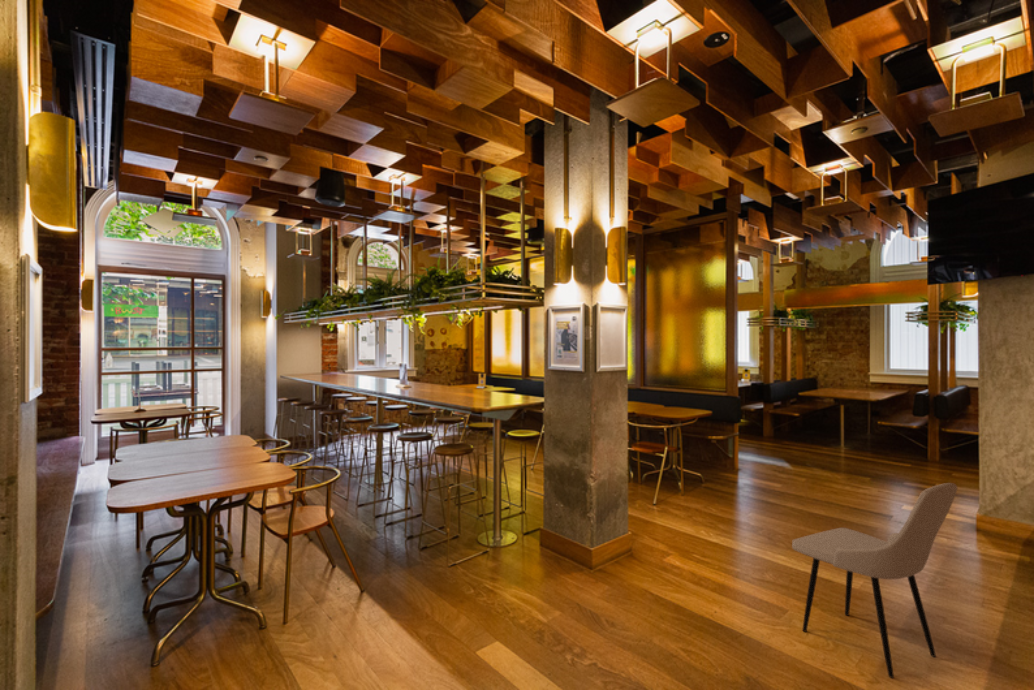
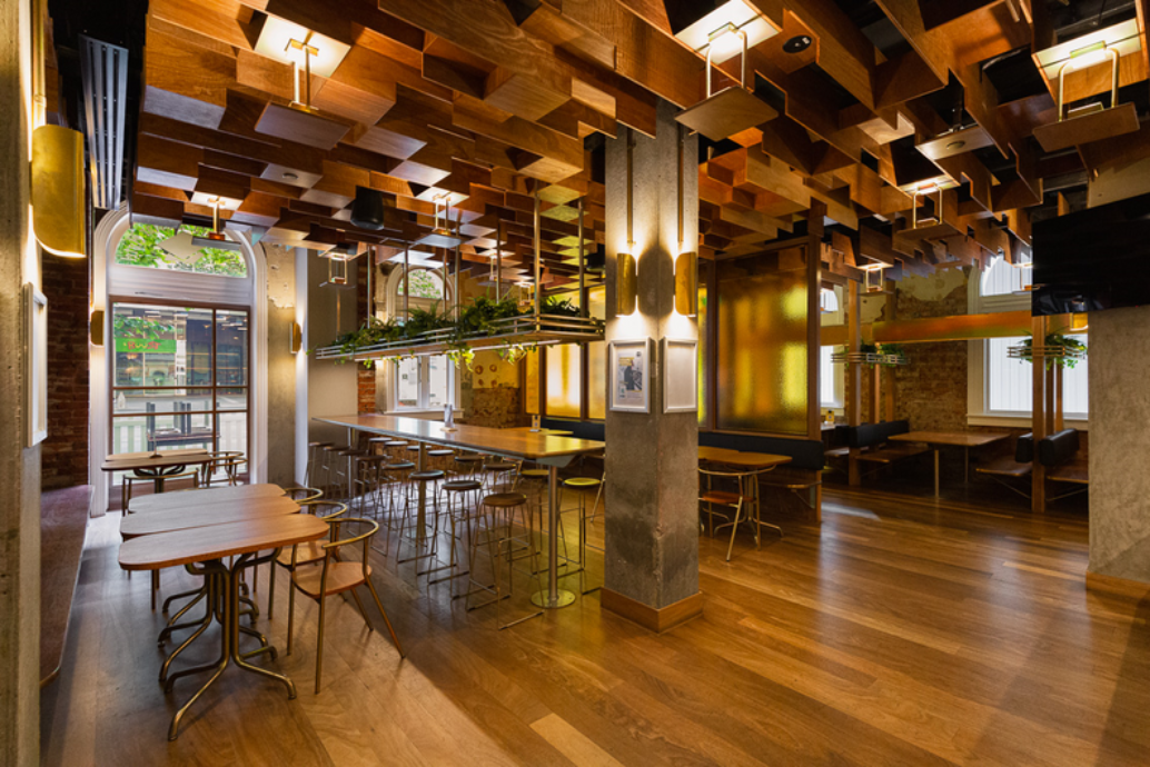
- dining chair (875, 558)
